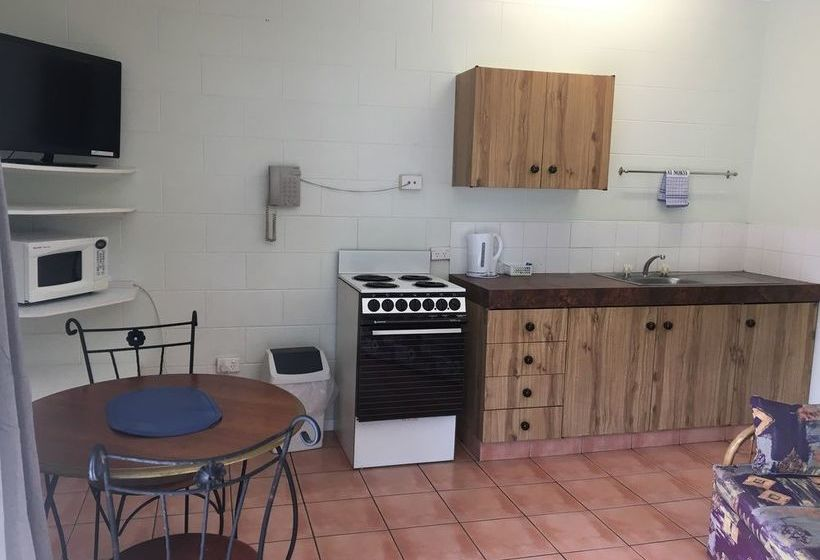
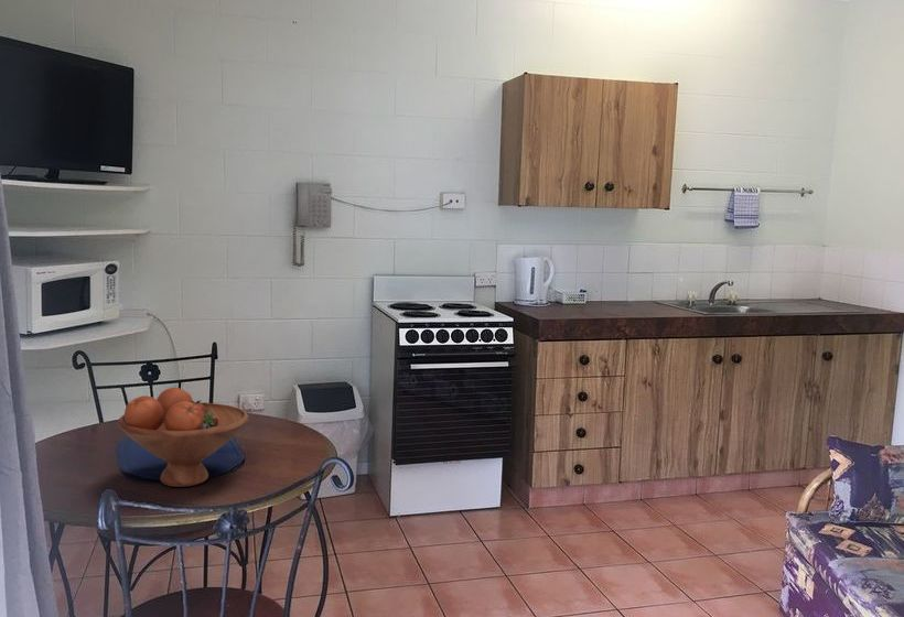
+ fruit bowl (184, 435)
